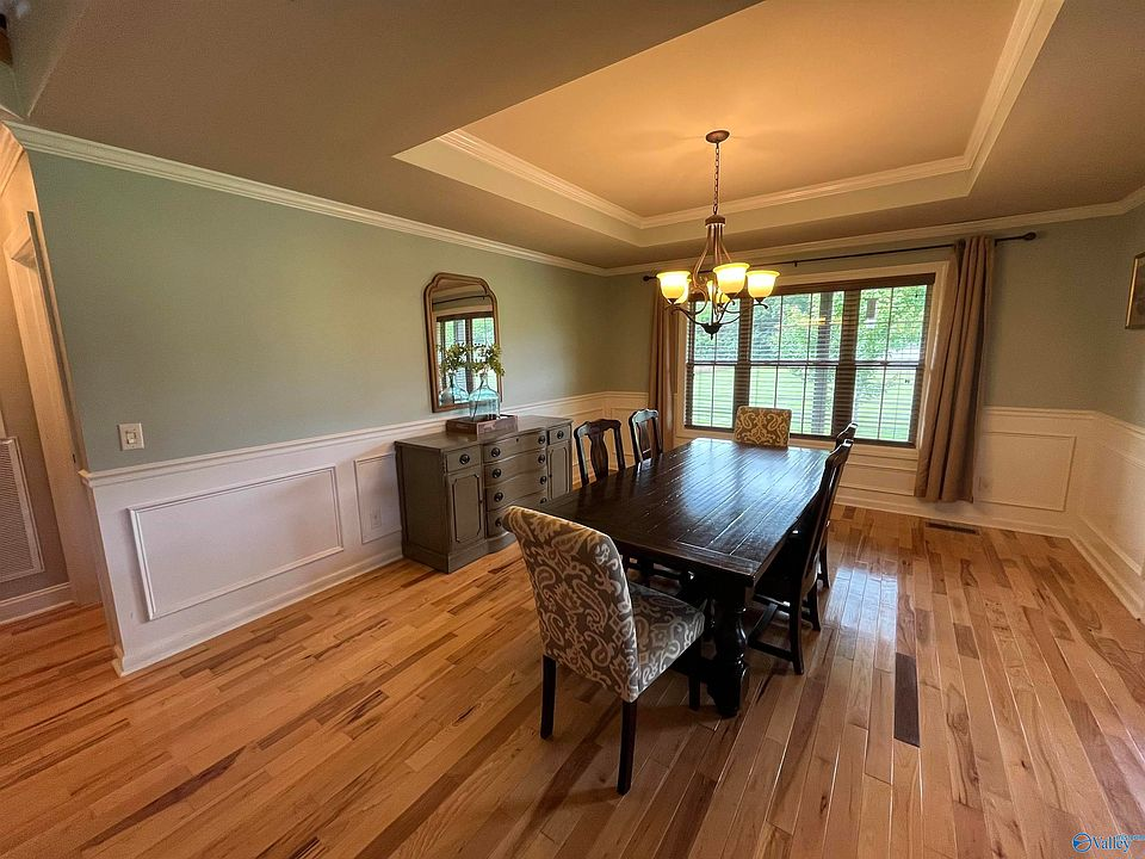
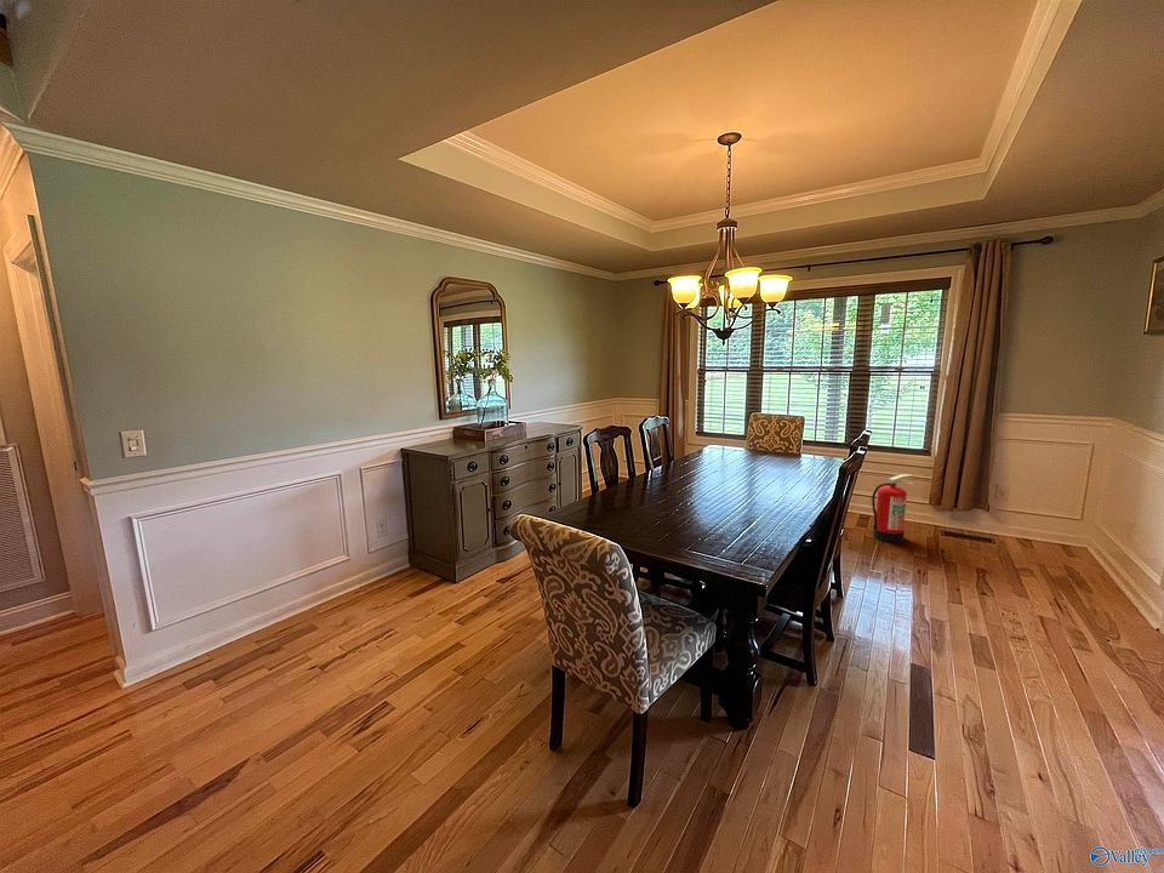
+ fire extinguisher (890, 507)
